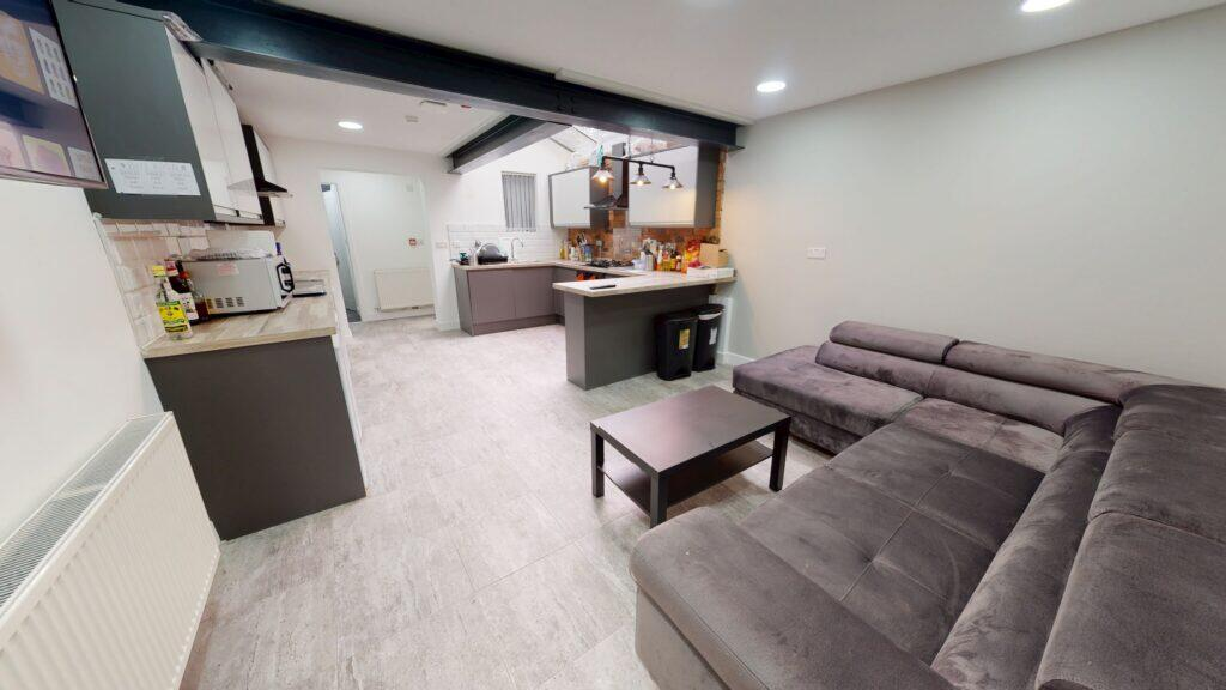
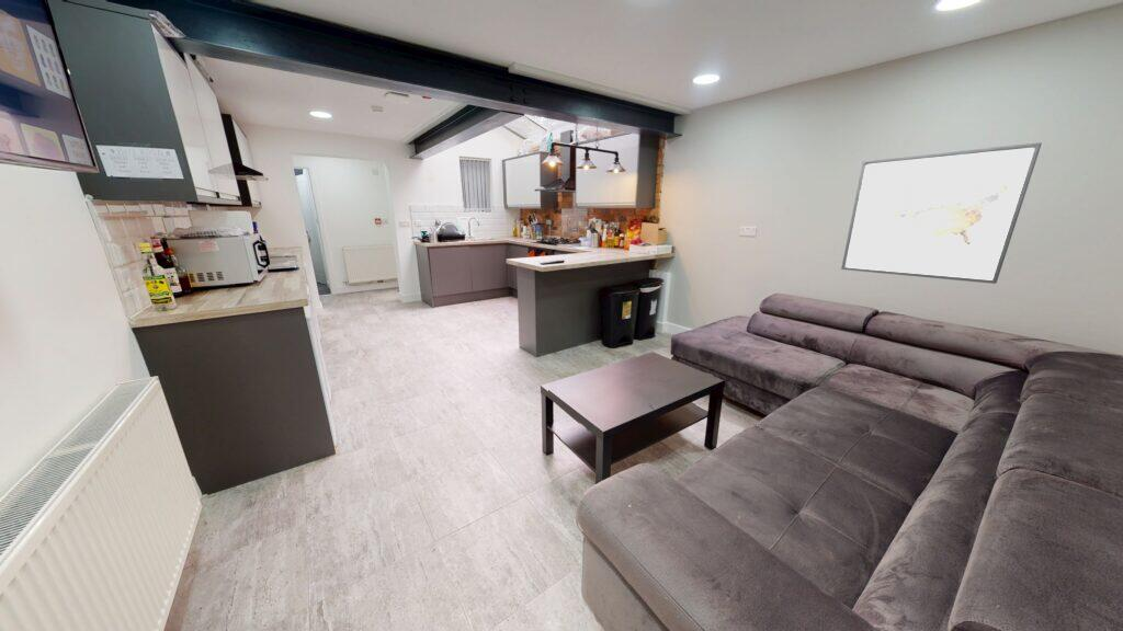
+ wall art (923, 217)
